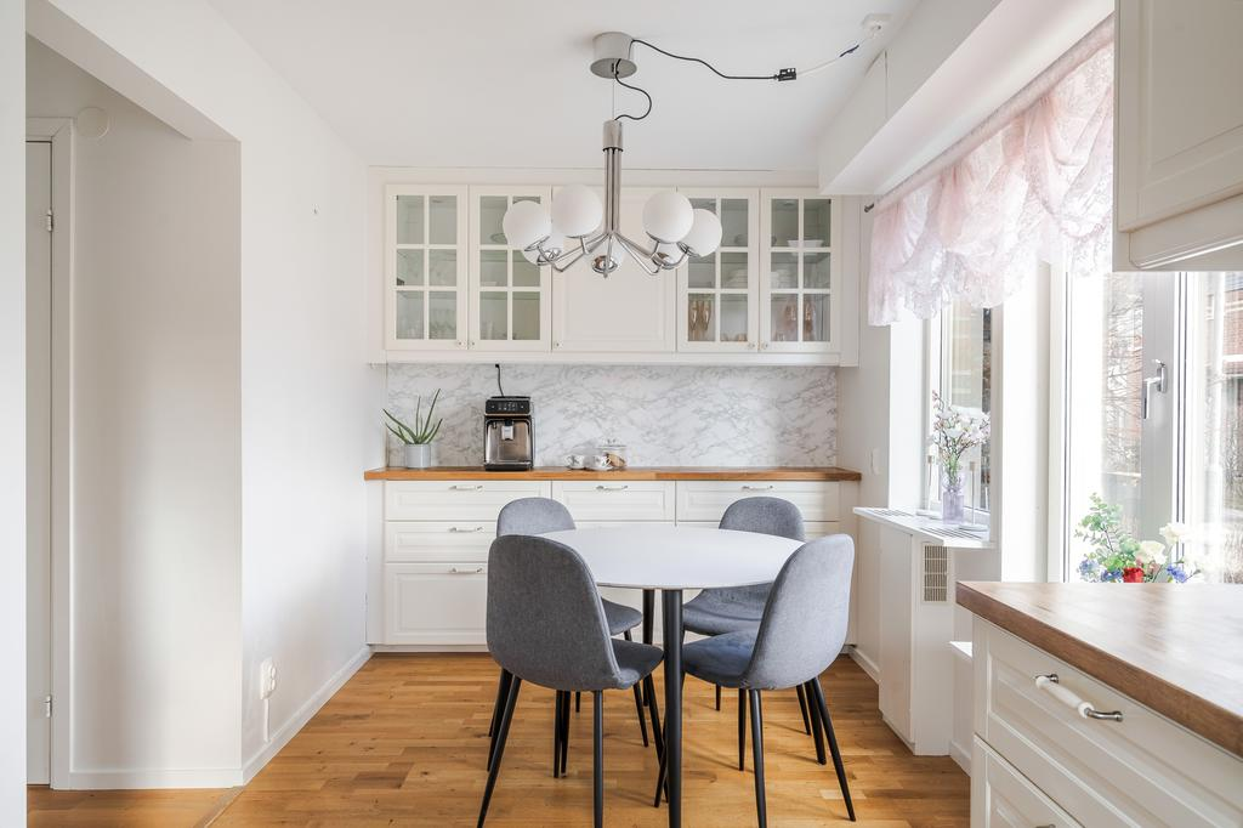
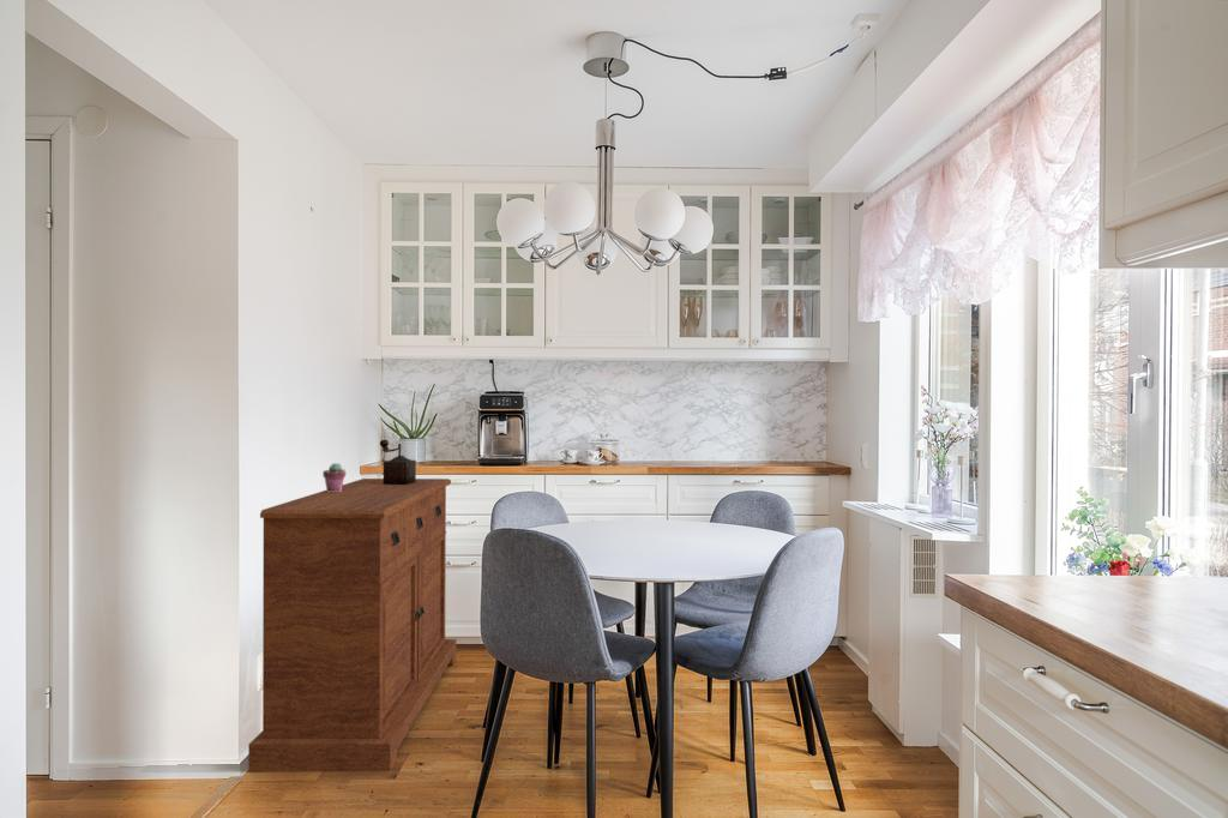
+ coffee grinder (393, 461)
+ sideboard (372, 599)
+ potted succulent (333, 476)
